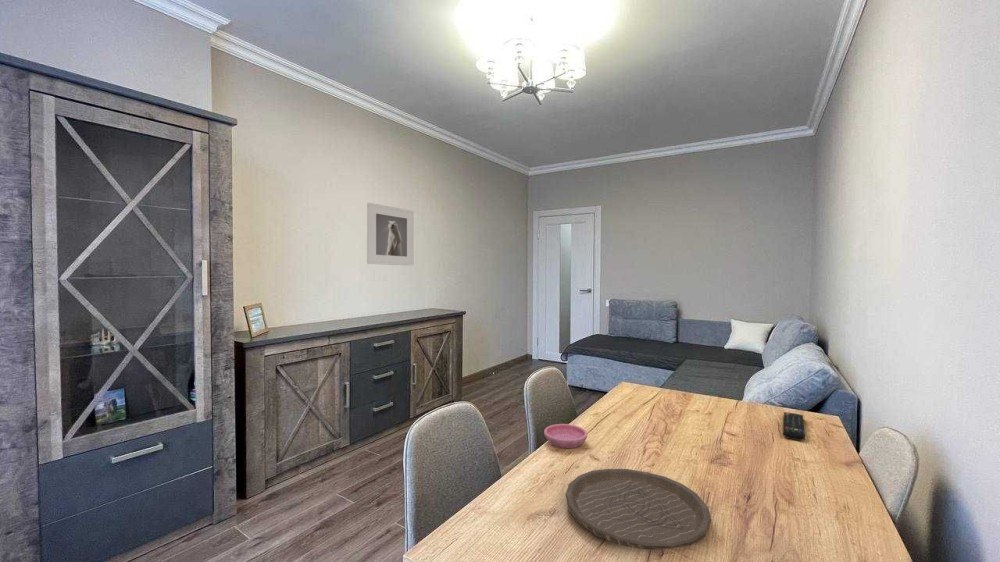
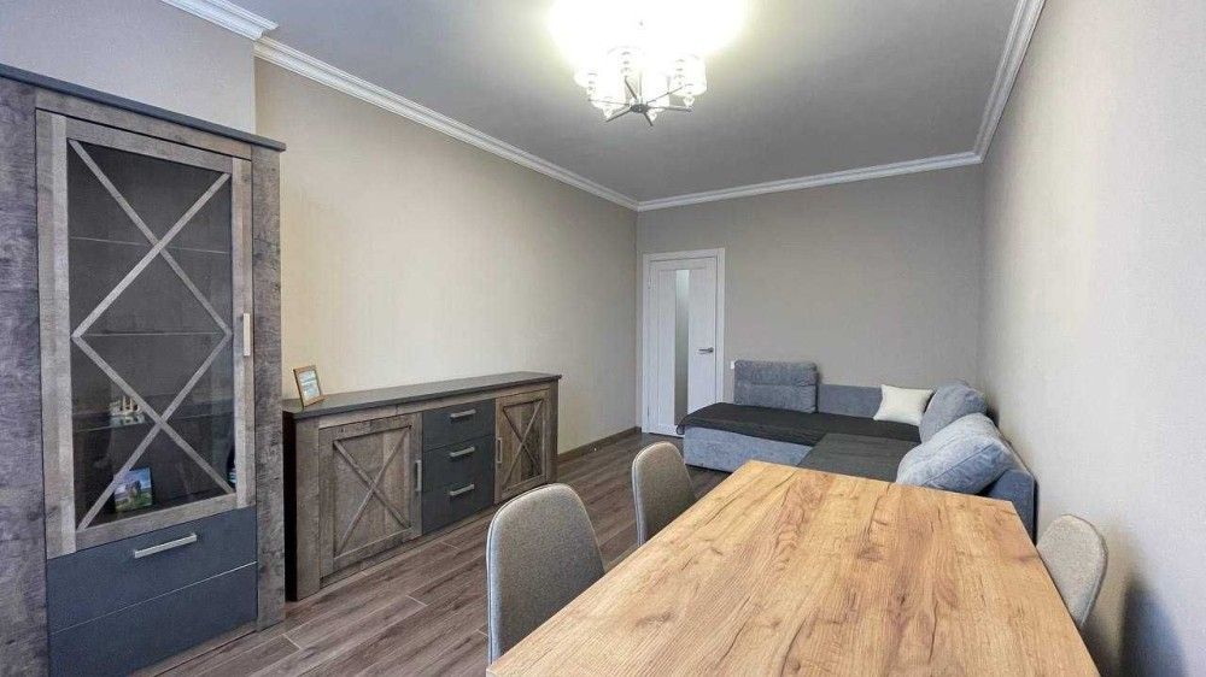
- saucer (565, 436)
- plate (634, 504)
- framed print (391, 235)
- remote control (793, 425)
